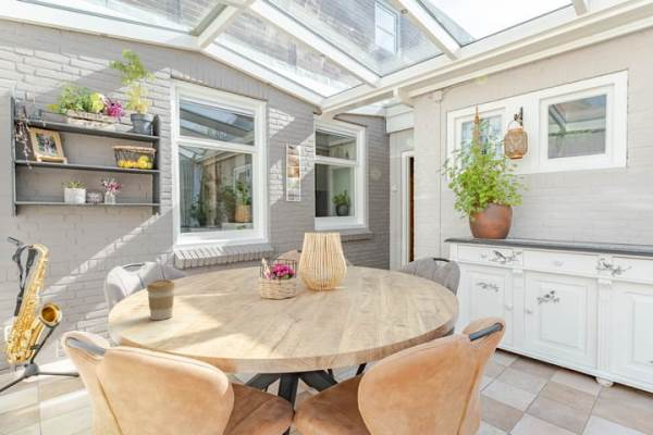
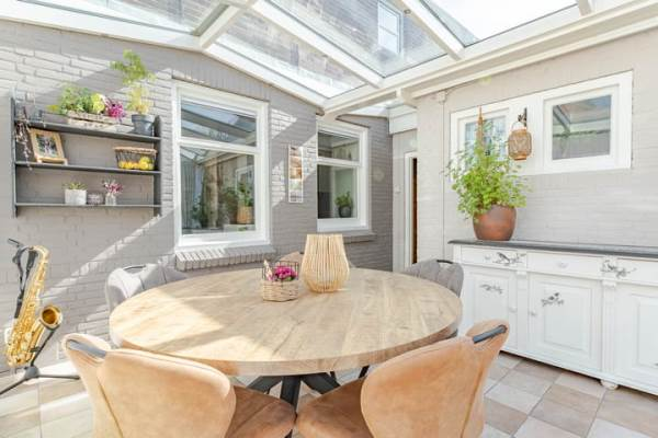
- coffee cup (161, 299)
